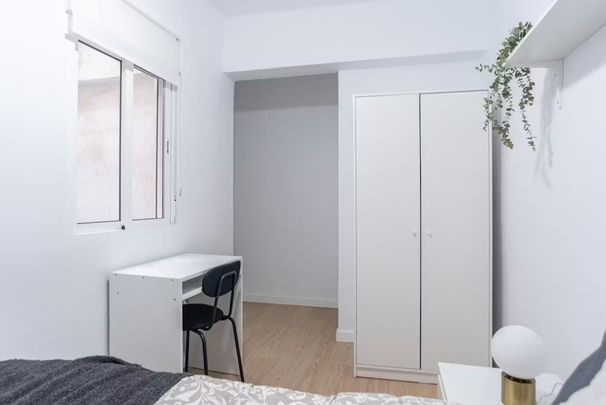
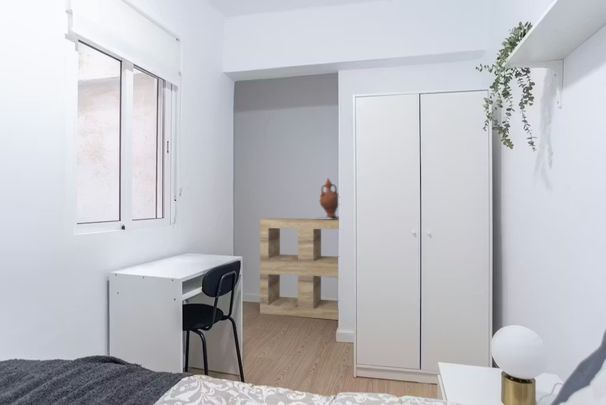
+ lidded ewer (330, 198)
+ shelving unit (309, 265)
